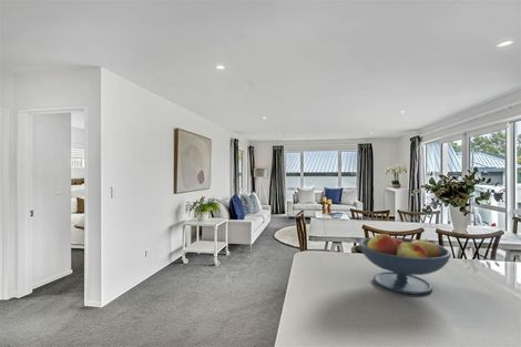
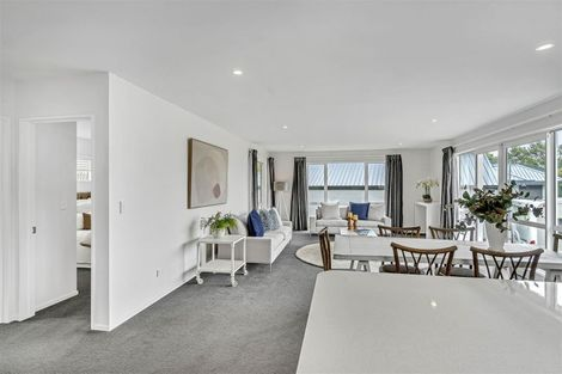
- fruit bowl (401, 257)
